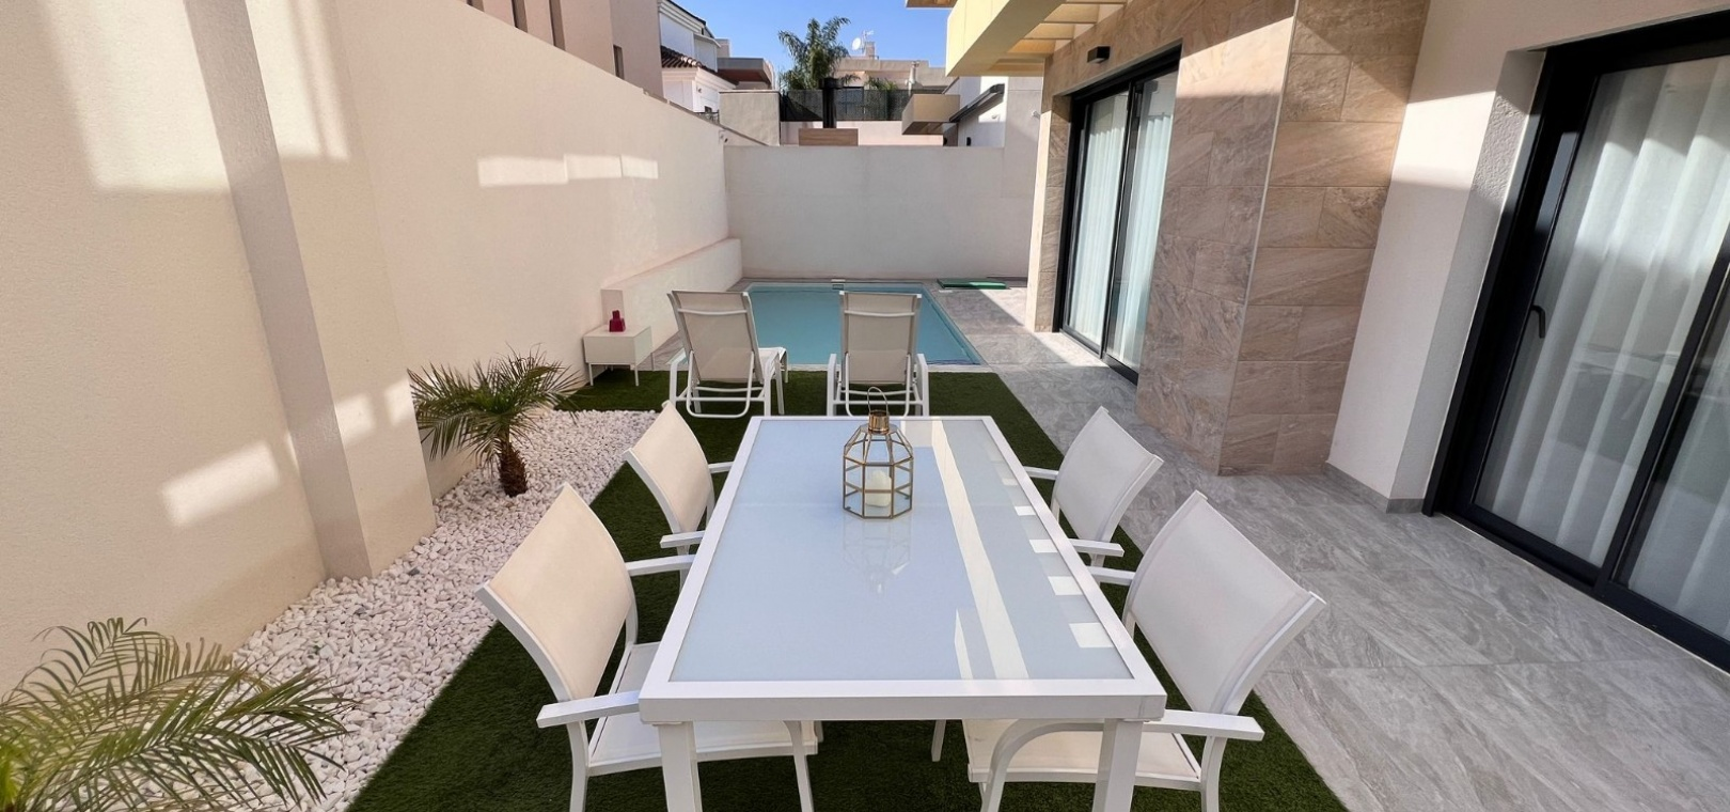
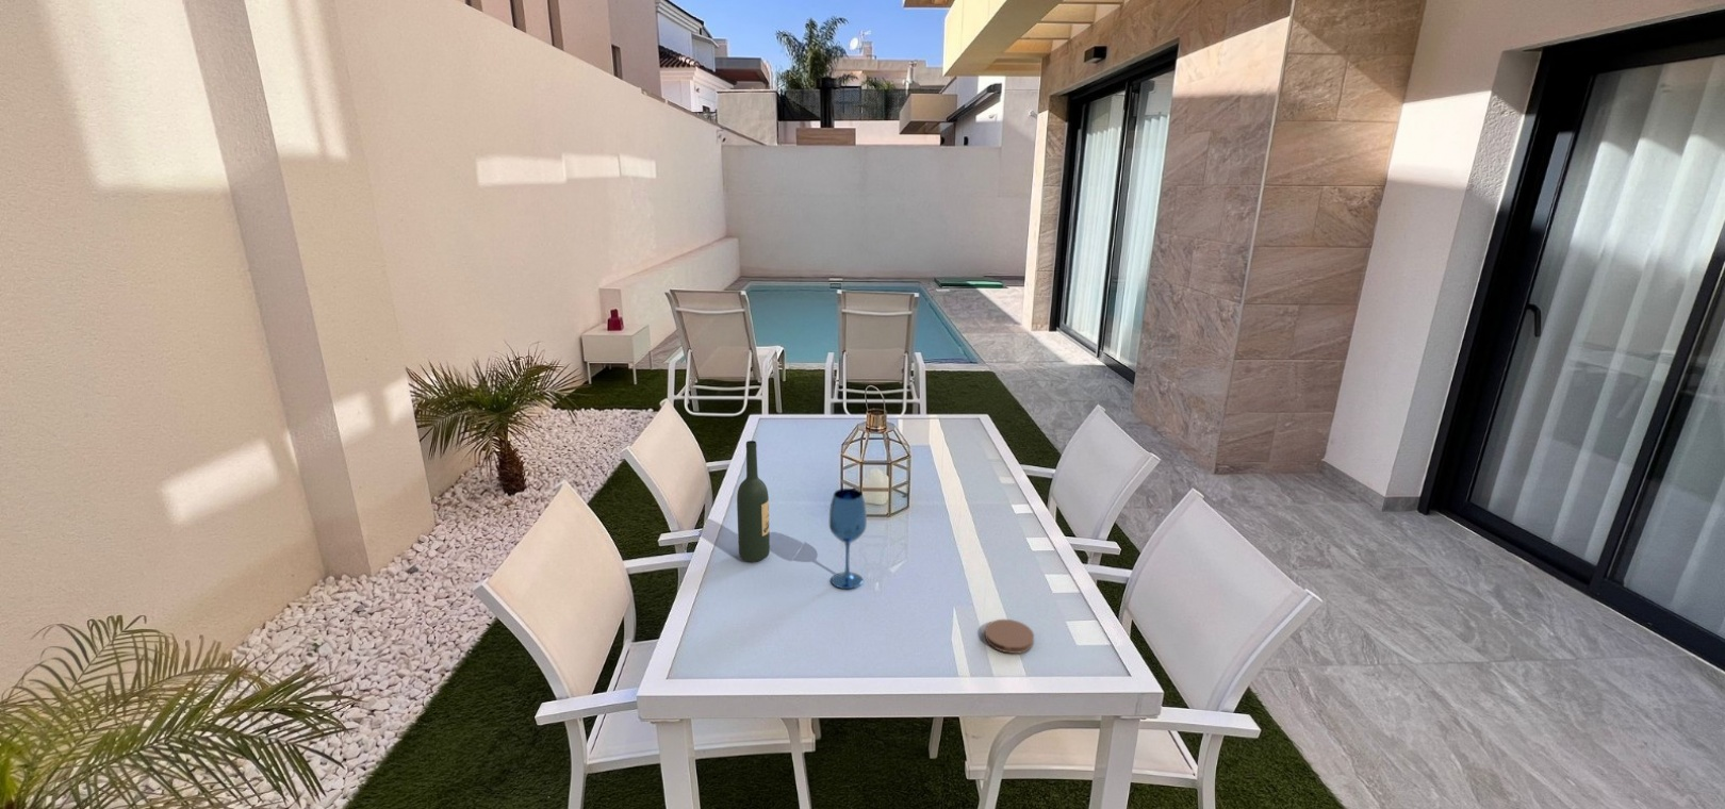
+ wineglass (847, 538)
+ coaster (1009, 635)
+ wine bottle (752, 500)
